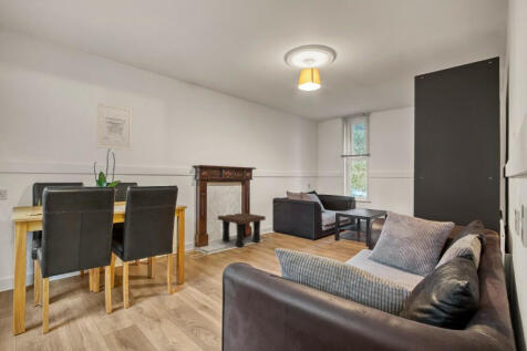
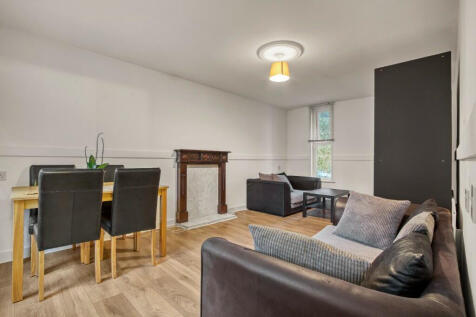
- side table (241, 228)
- wall art (115, 127)
